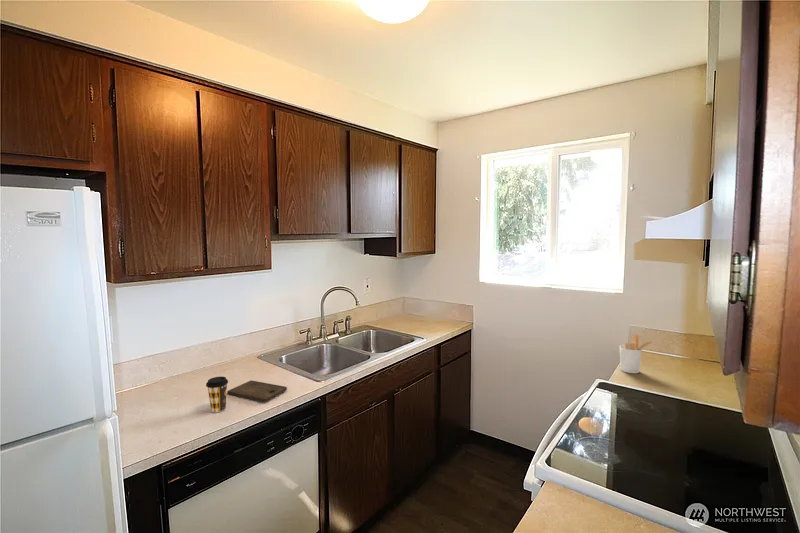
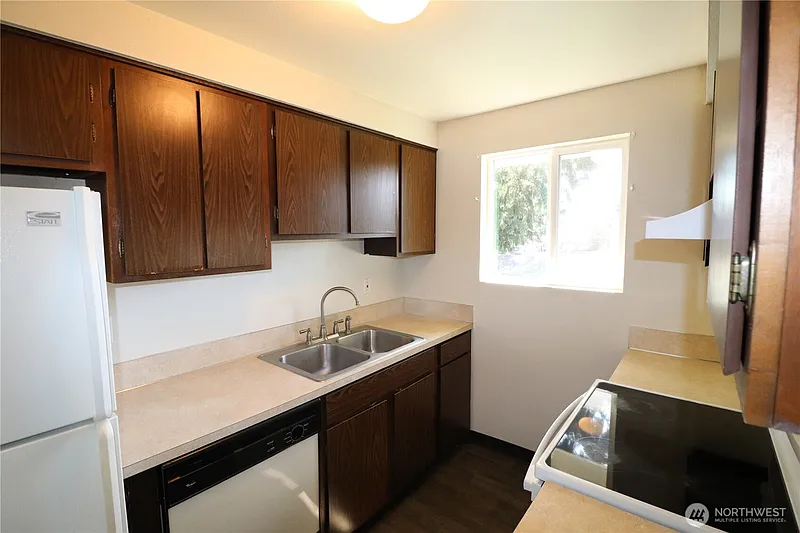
- utensil holder (636, 354)
- cutting board (257, 390)
- coffee cup (217, 394)
